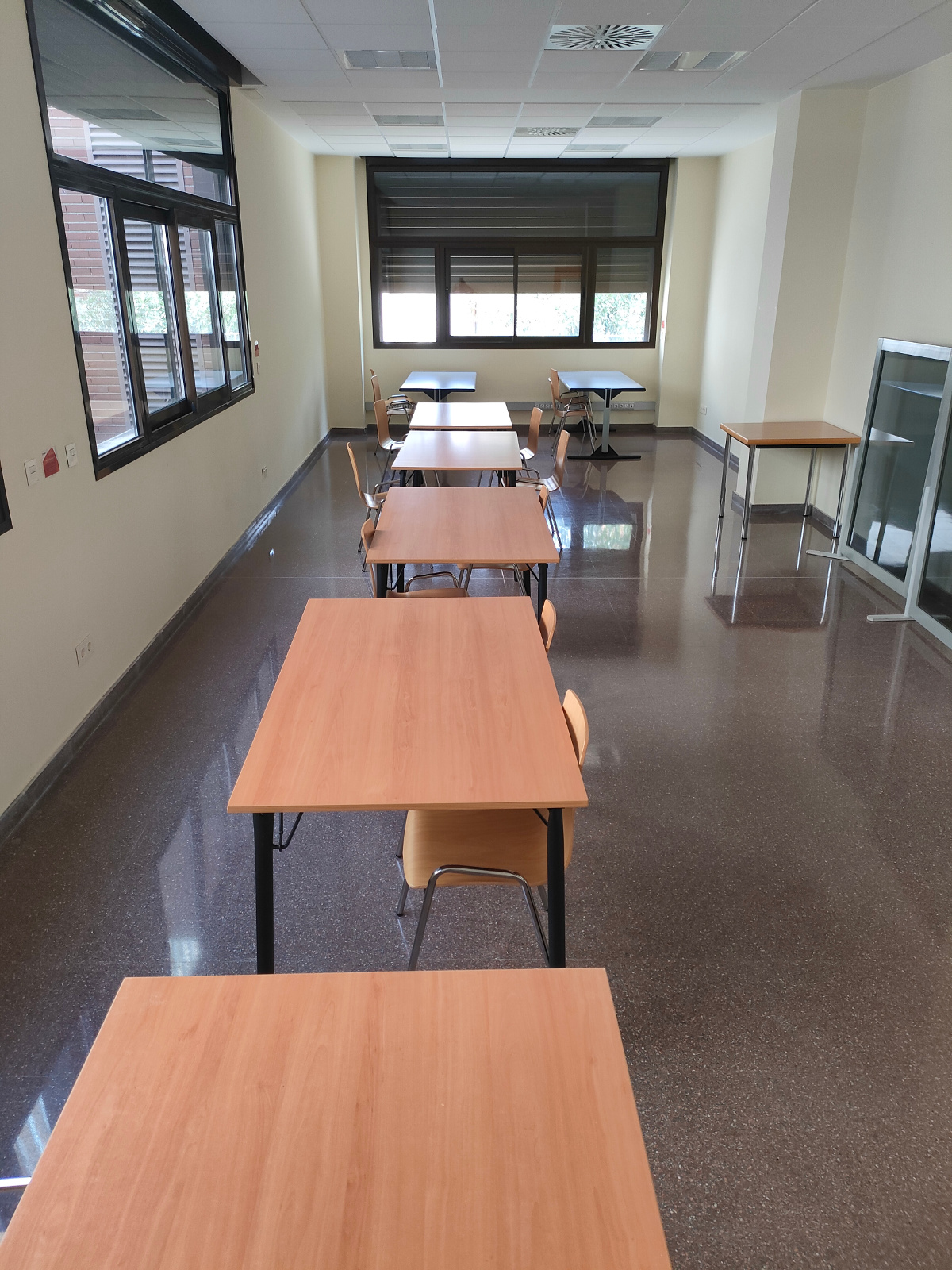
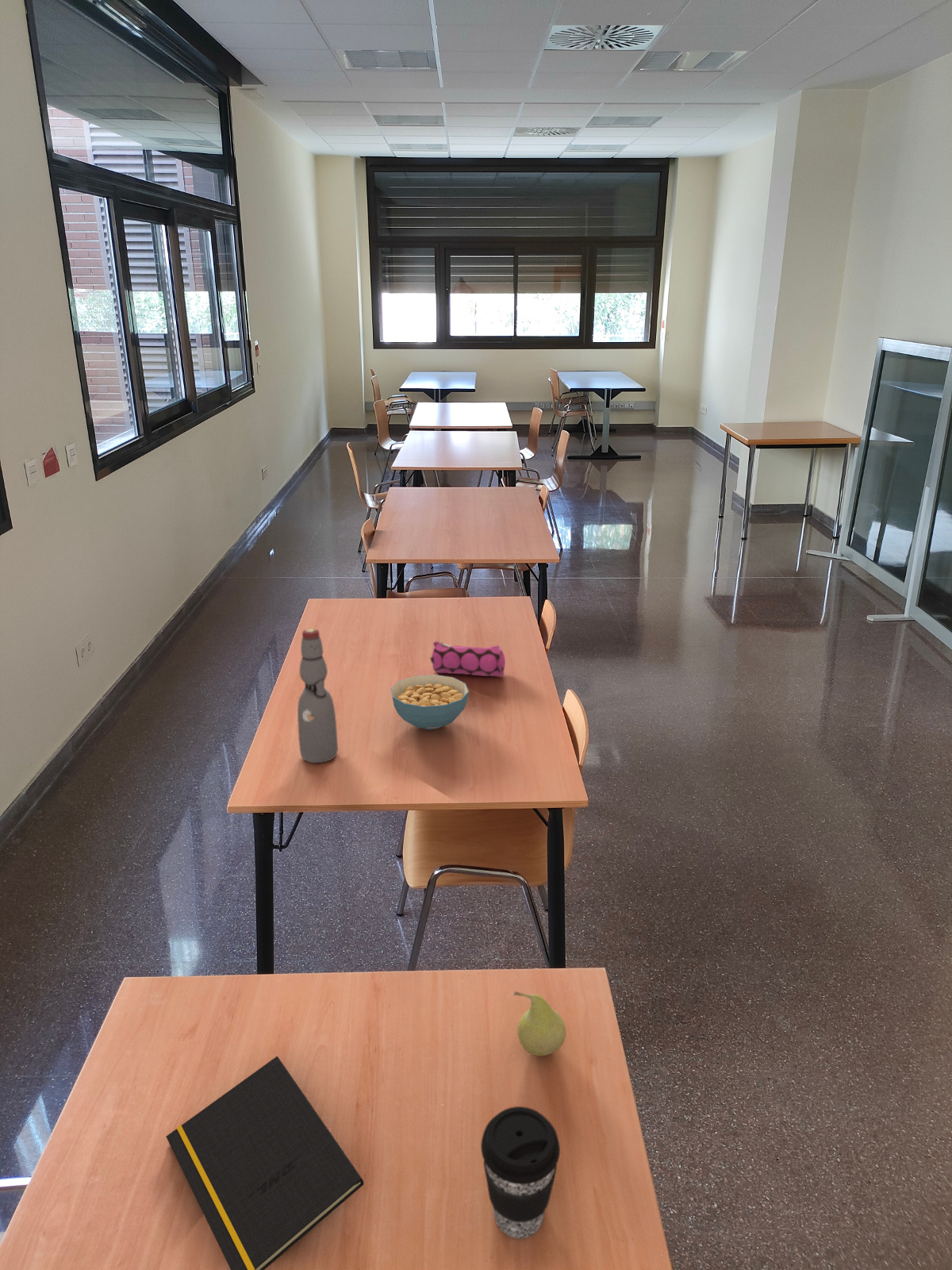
+ coffee cup (519, 1175)
+ fruit (538, 1018)
+ pencil case (468, 657)
+ notepad (261, 1160)
+ cereal bowl (430, 707)
+ bottle (315, 695)
